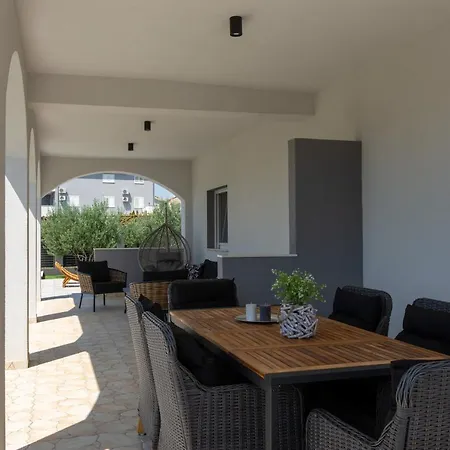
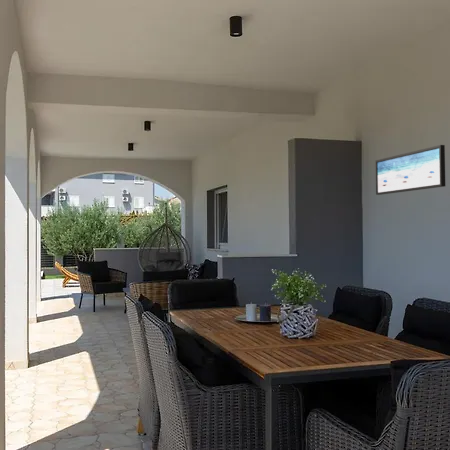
+ wall art (407, 172)
